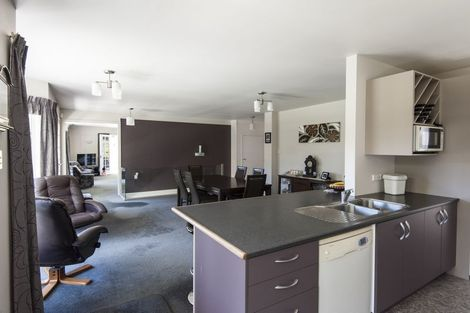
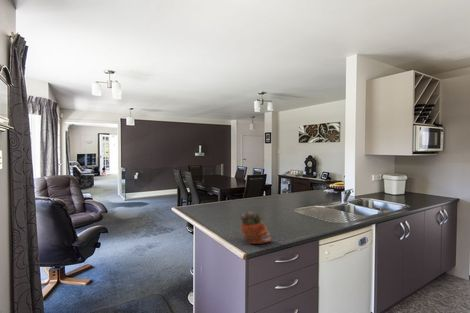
+ succulent planter (255, 226)
